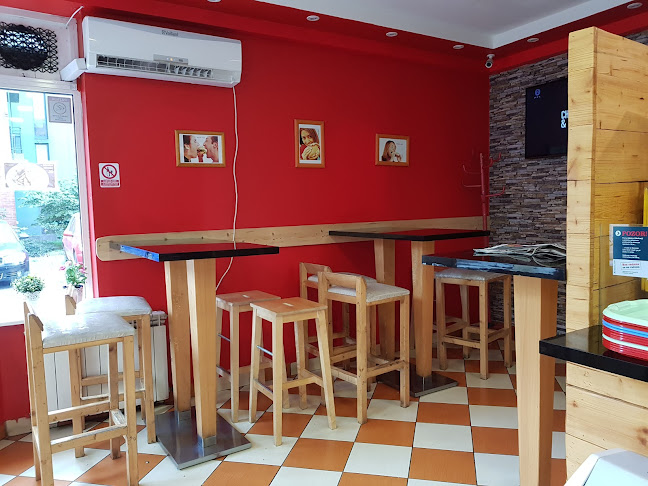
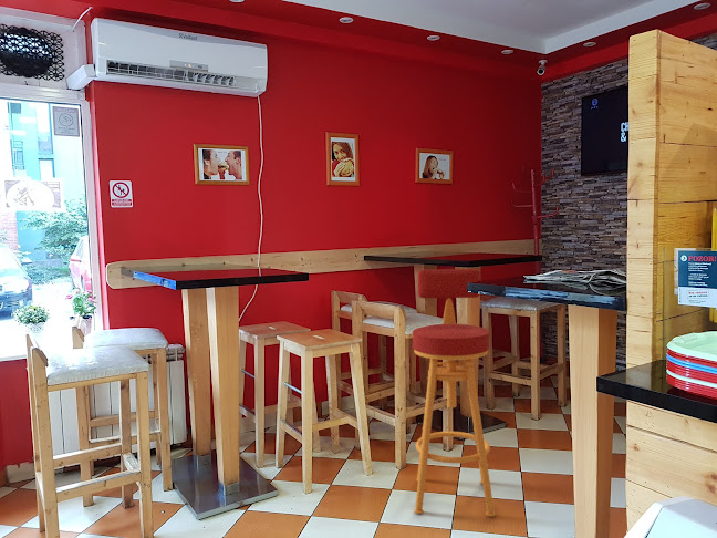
+ bar stool (450, 384)
